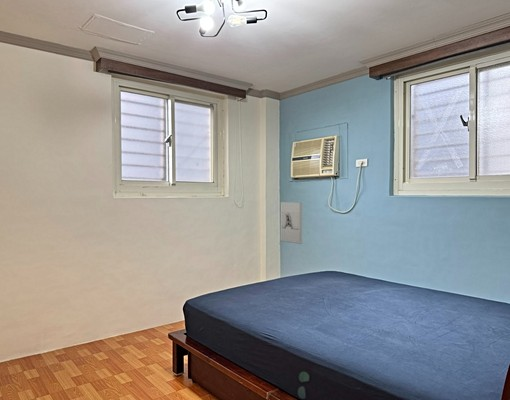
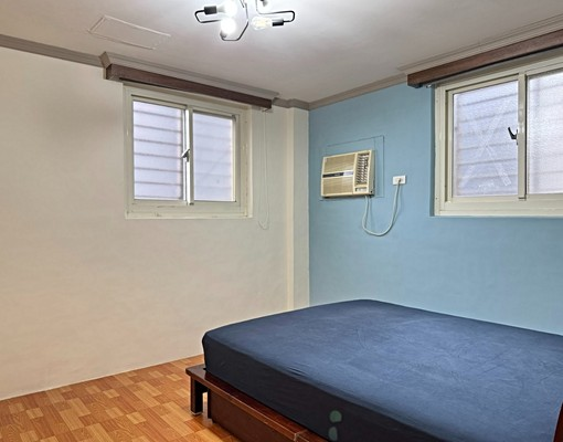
- wall sculpture (291, 222)
